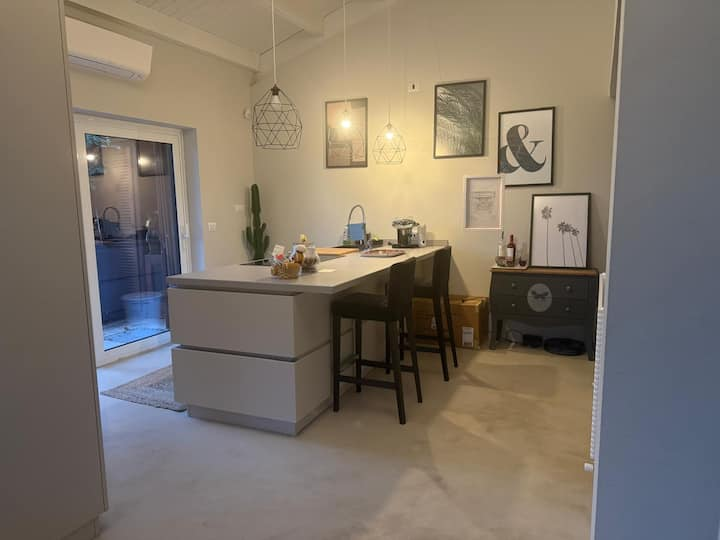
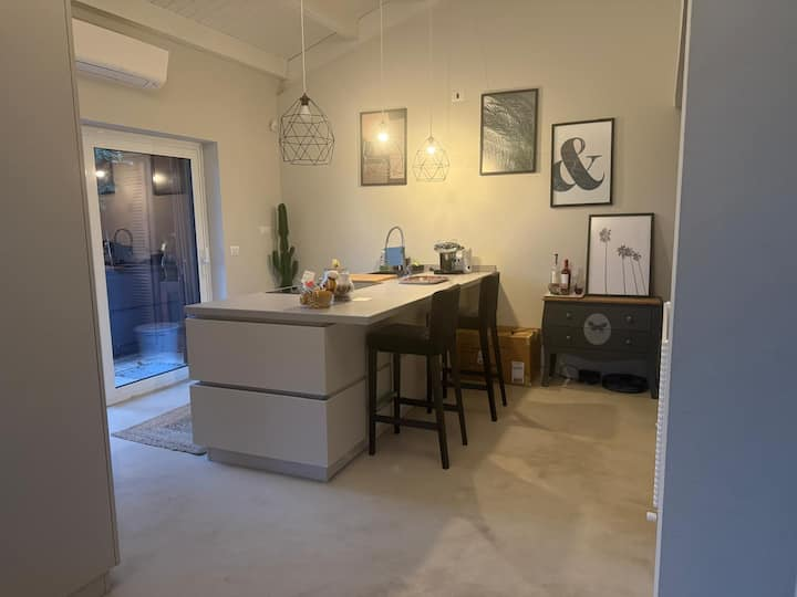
- wall art (483, 203)
